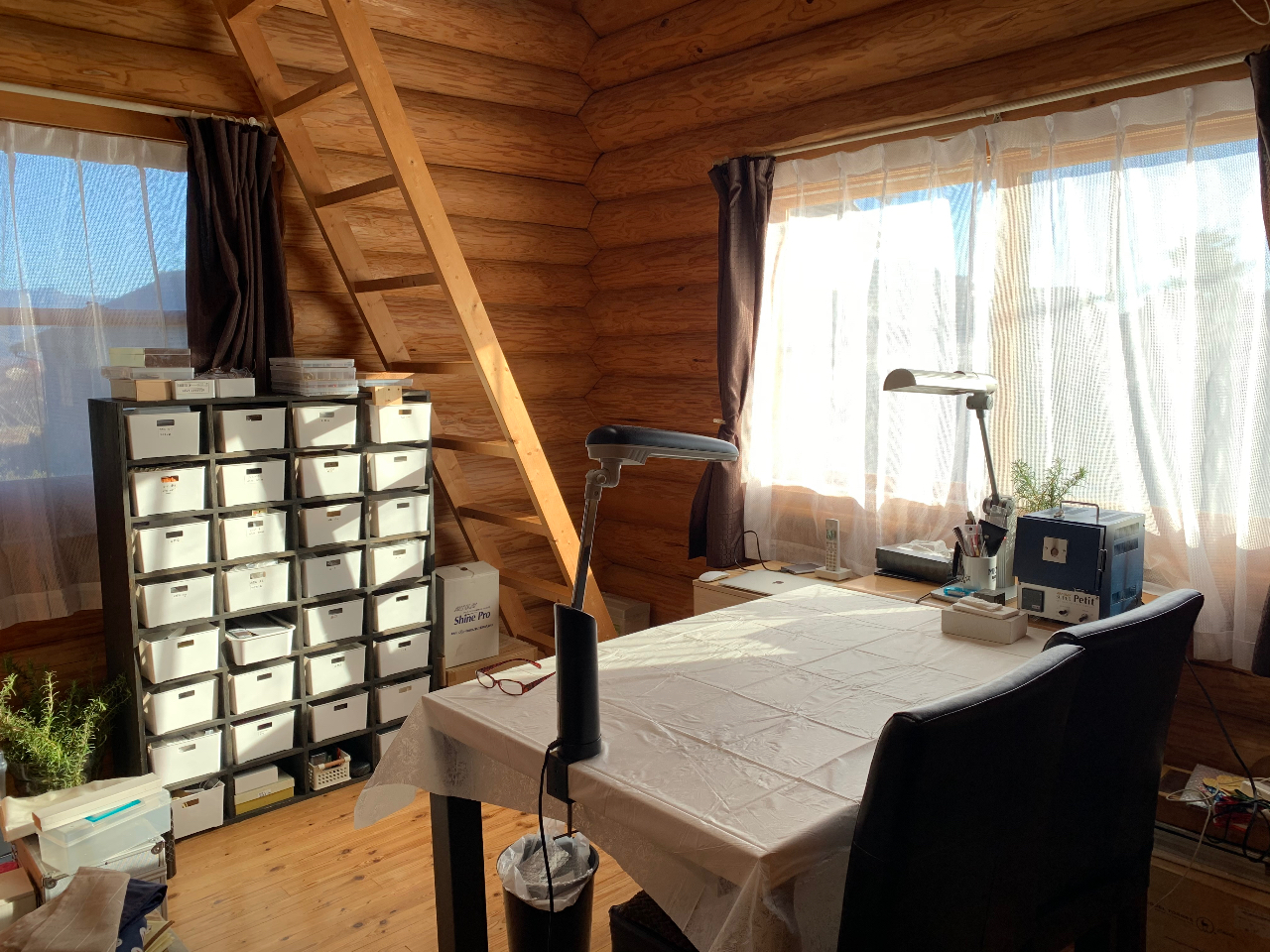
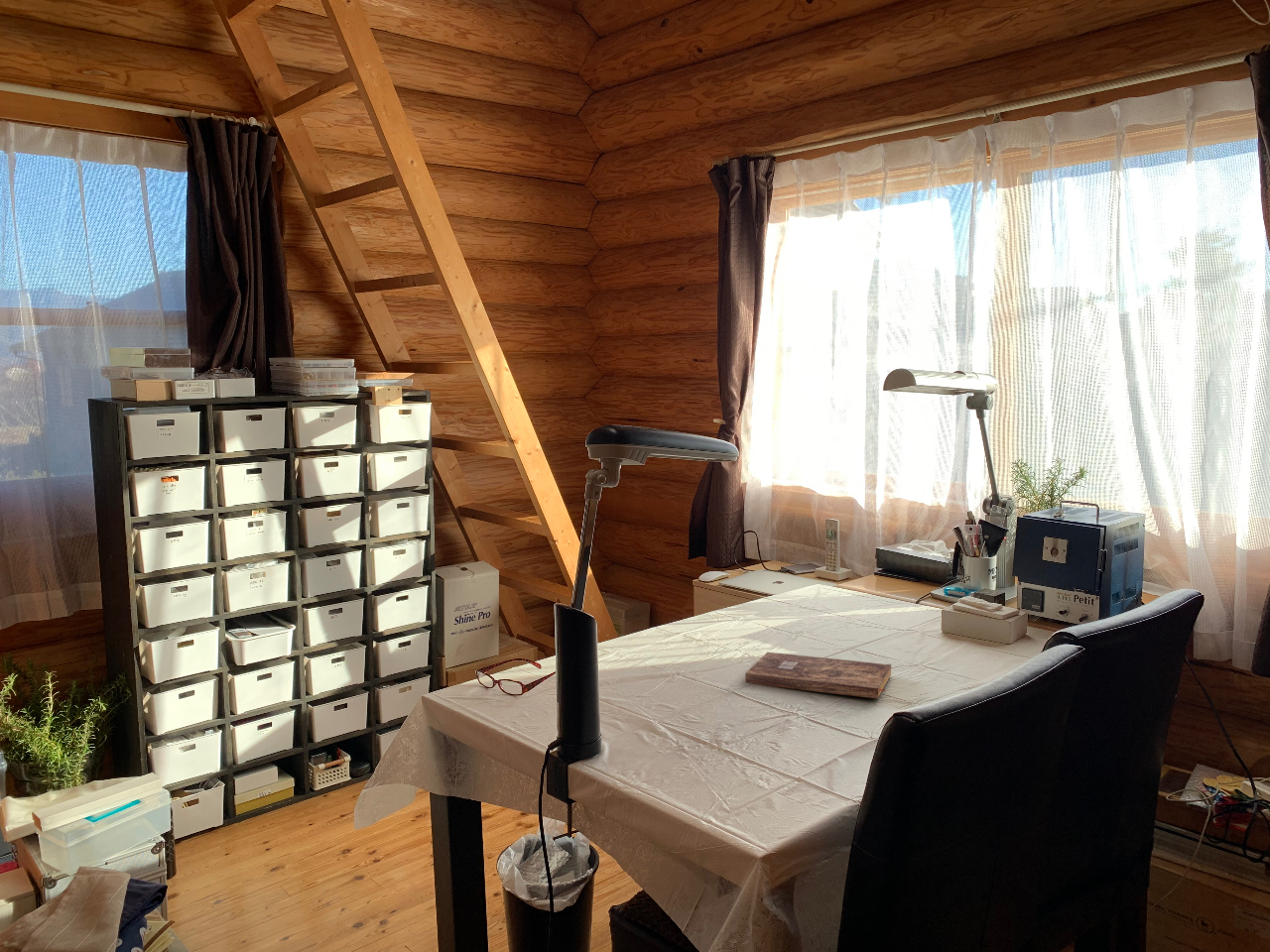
+ bible (822, 673)
